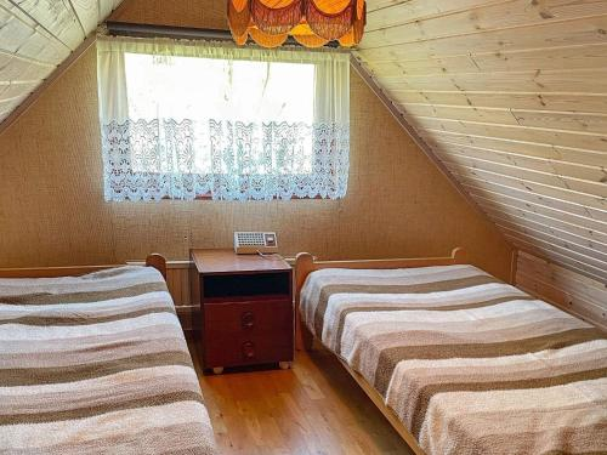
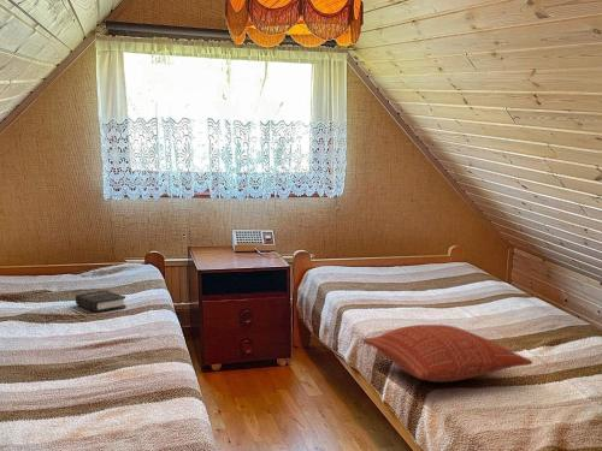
+ hardback book (100, 301)
+ pillow (441, 351)
